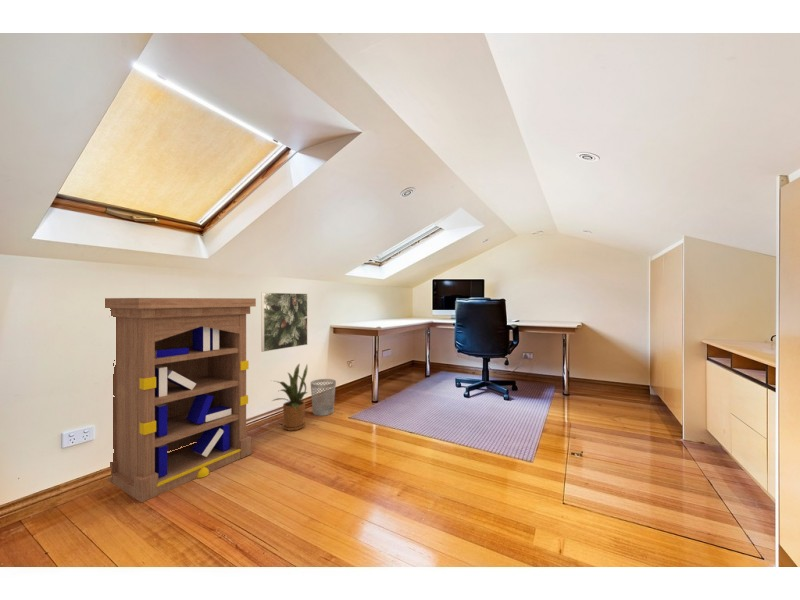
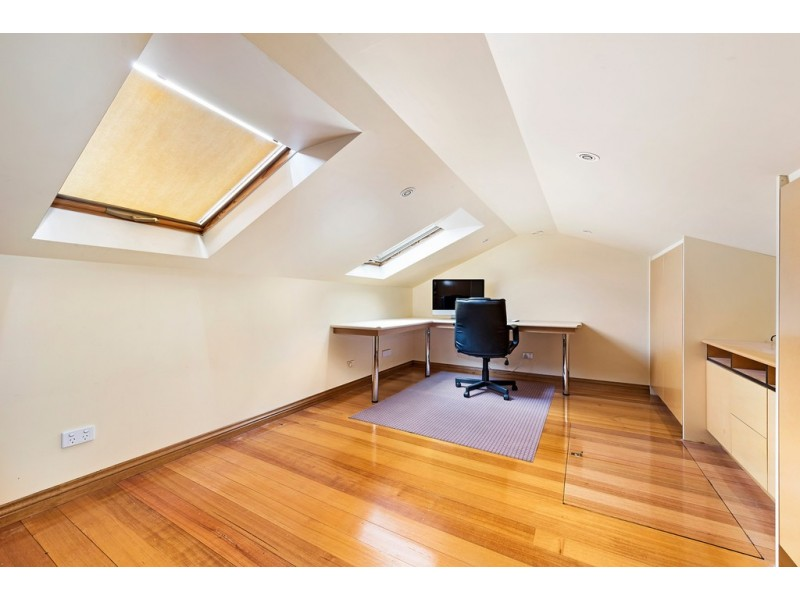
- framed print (286, 320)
- bookcase (203, 387)
- house plant (290, 396)
- wastebasket (323, 397)
